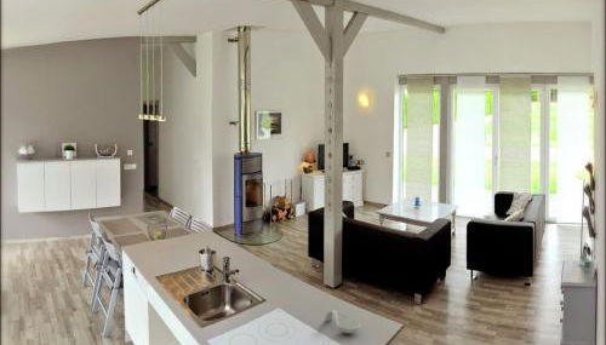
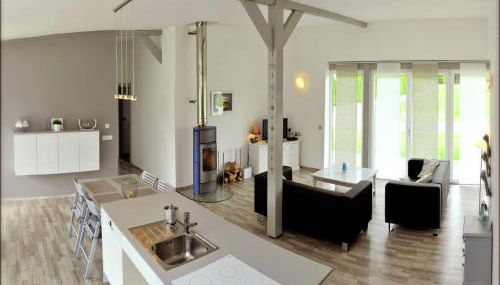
- spoon rest (341, 321)
